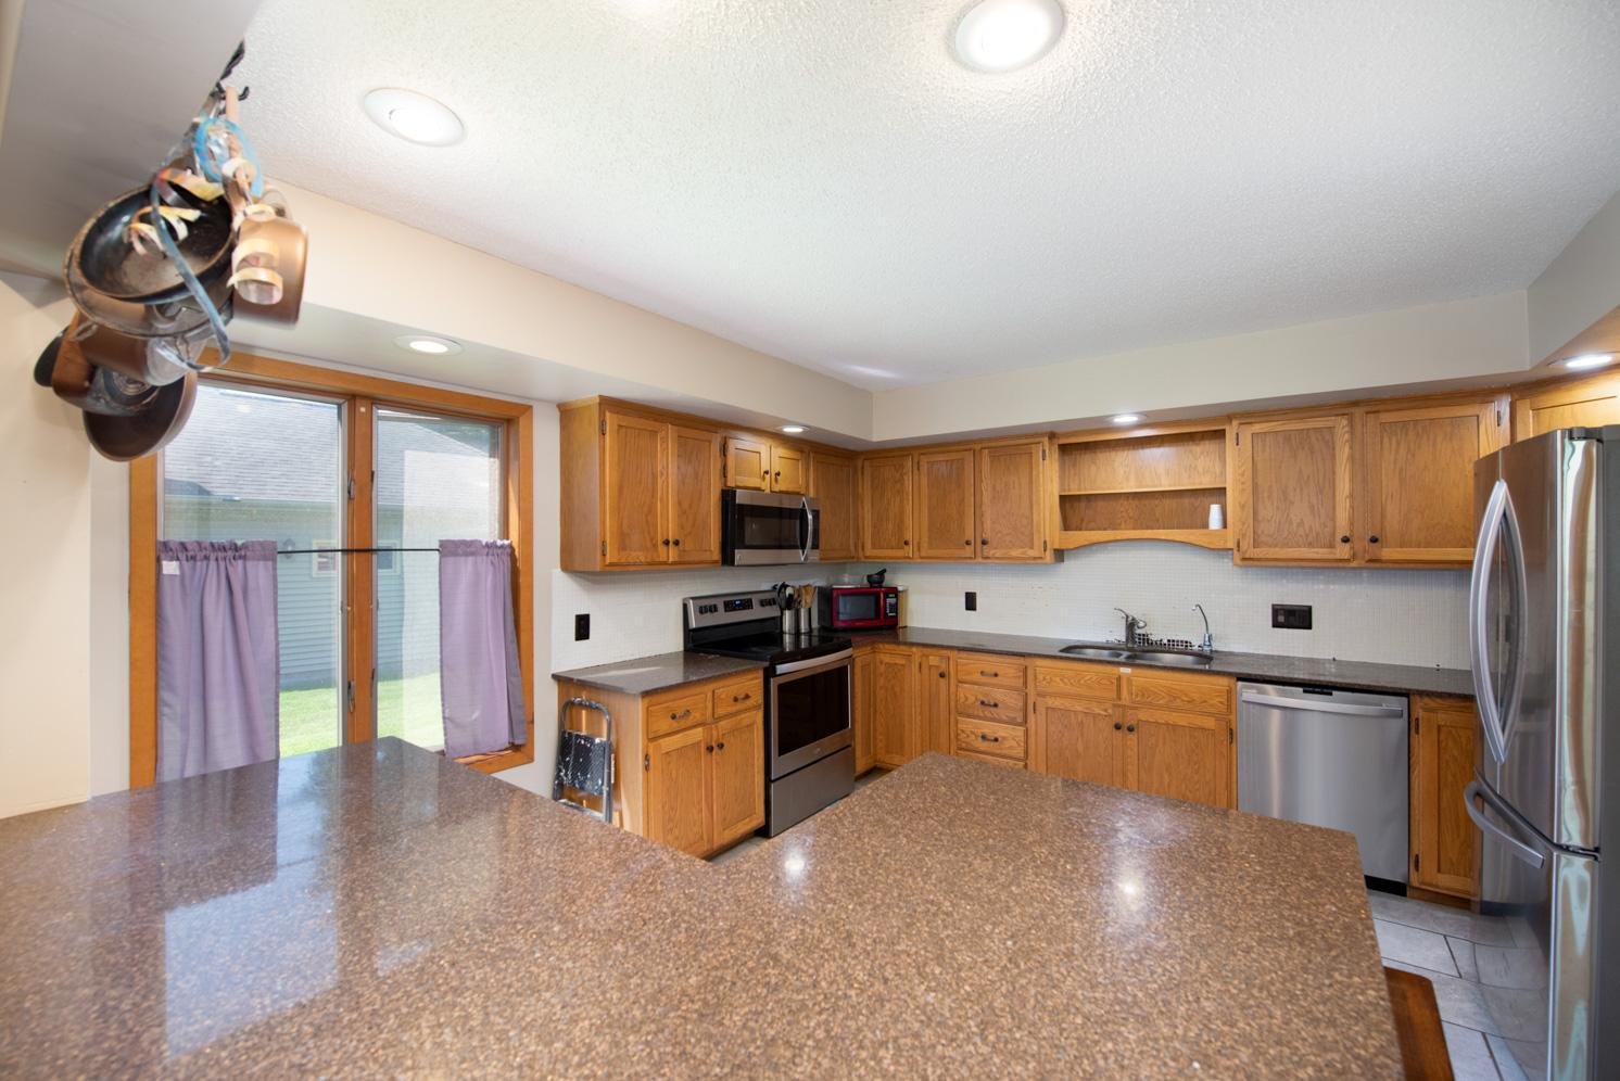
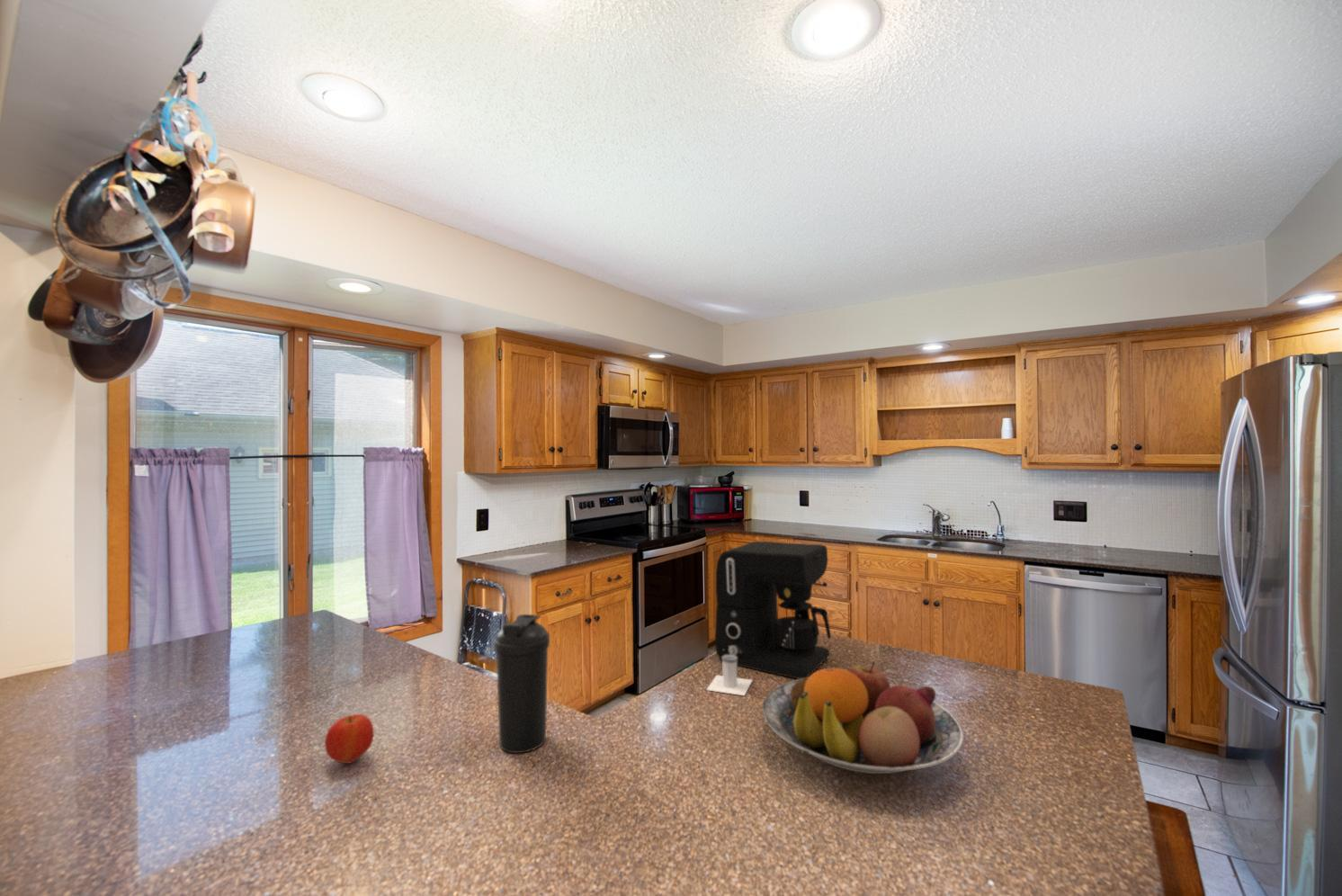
+ fruit bowl (857, 706)
+ coffee maker (776, 603)
+ apple (350, 737)
+ water bottle (523, 680)
+ salt shaker (729, 671)
